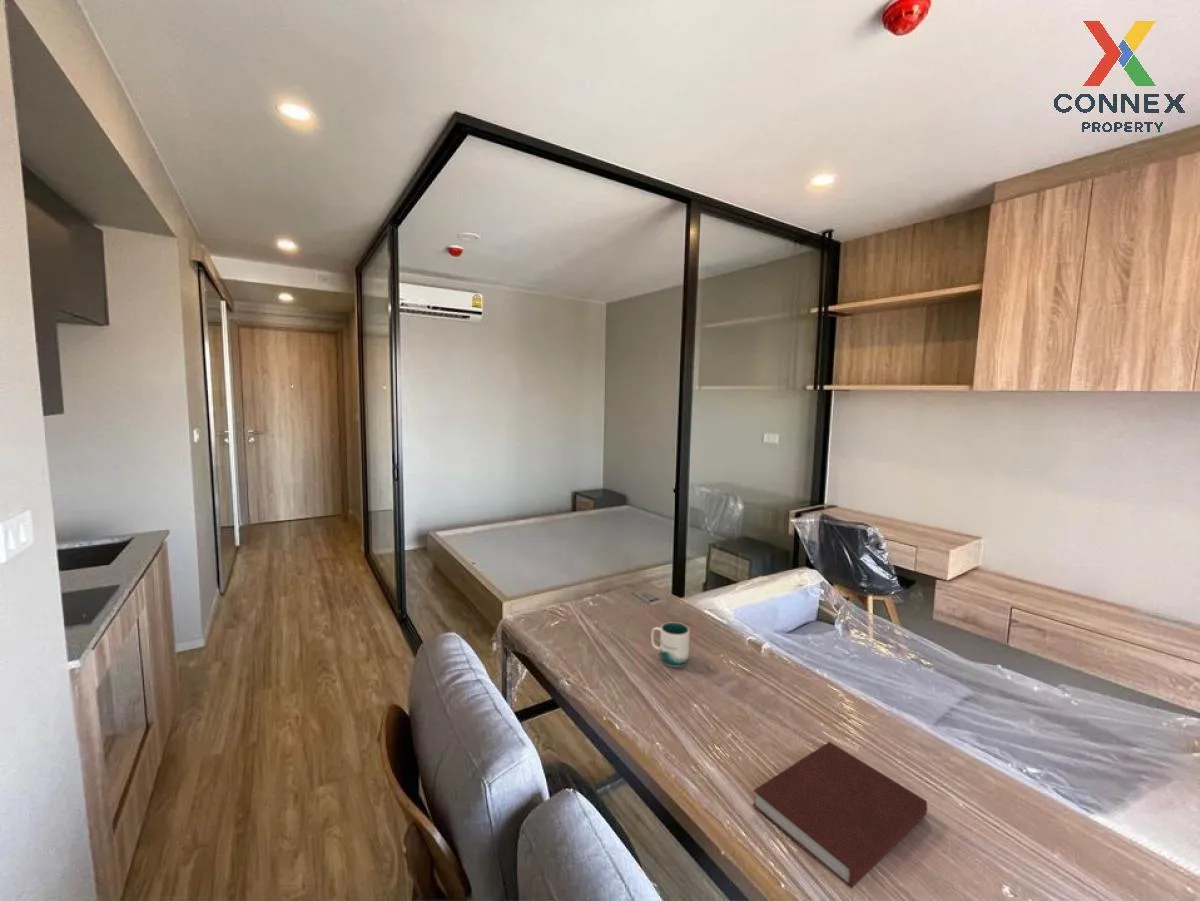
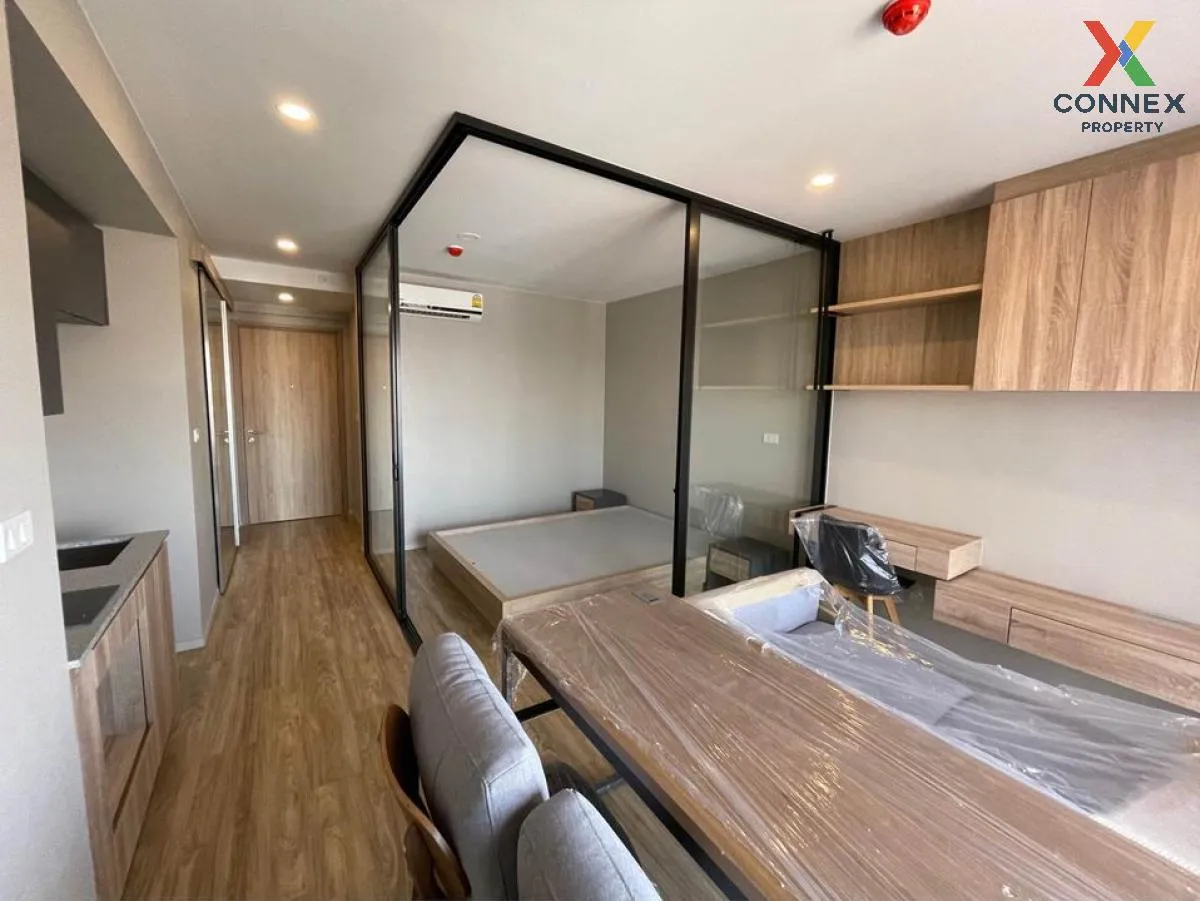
- mug (668, 642)
- notebook (839, 803)
